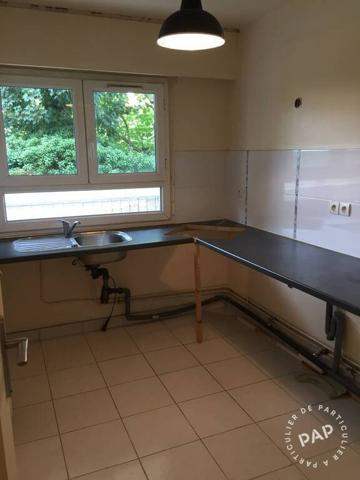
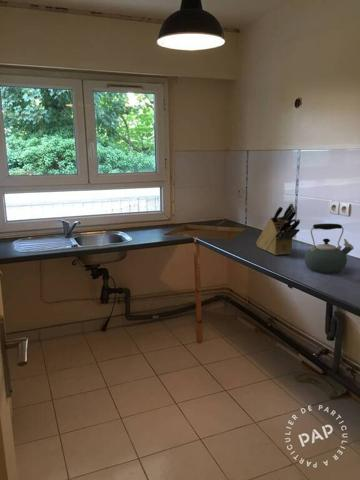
+ kettle (330, 246)
+ knife block (277, 227)
